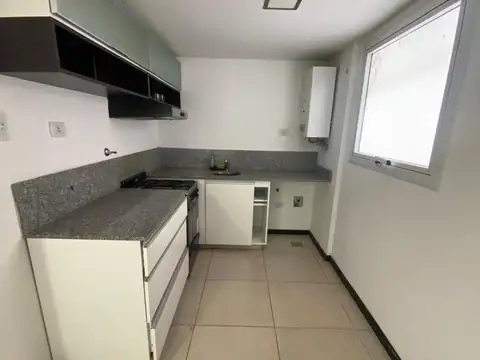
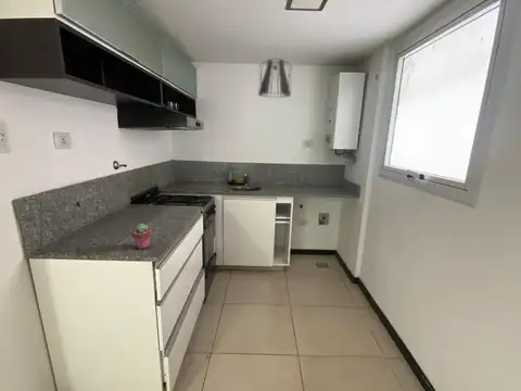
+ potted succulent (141, 235)
+ pendant light (275, 71)
